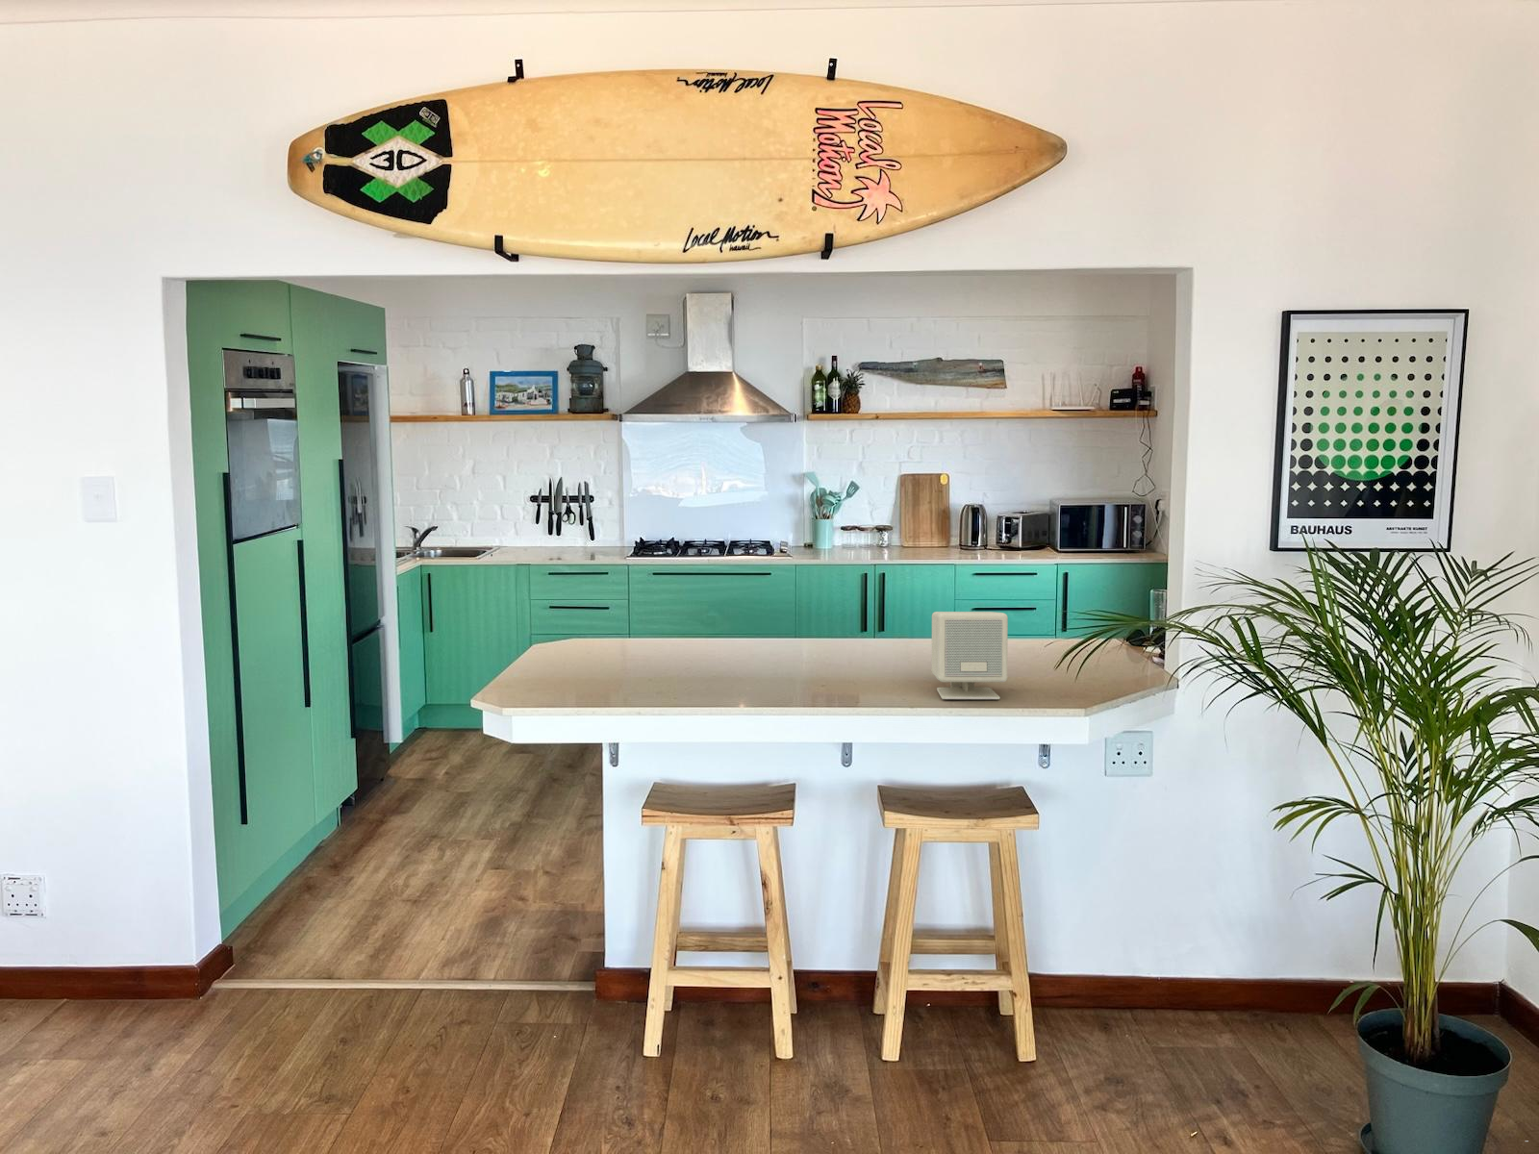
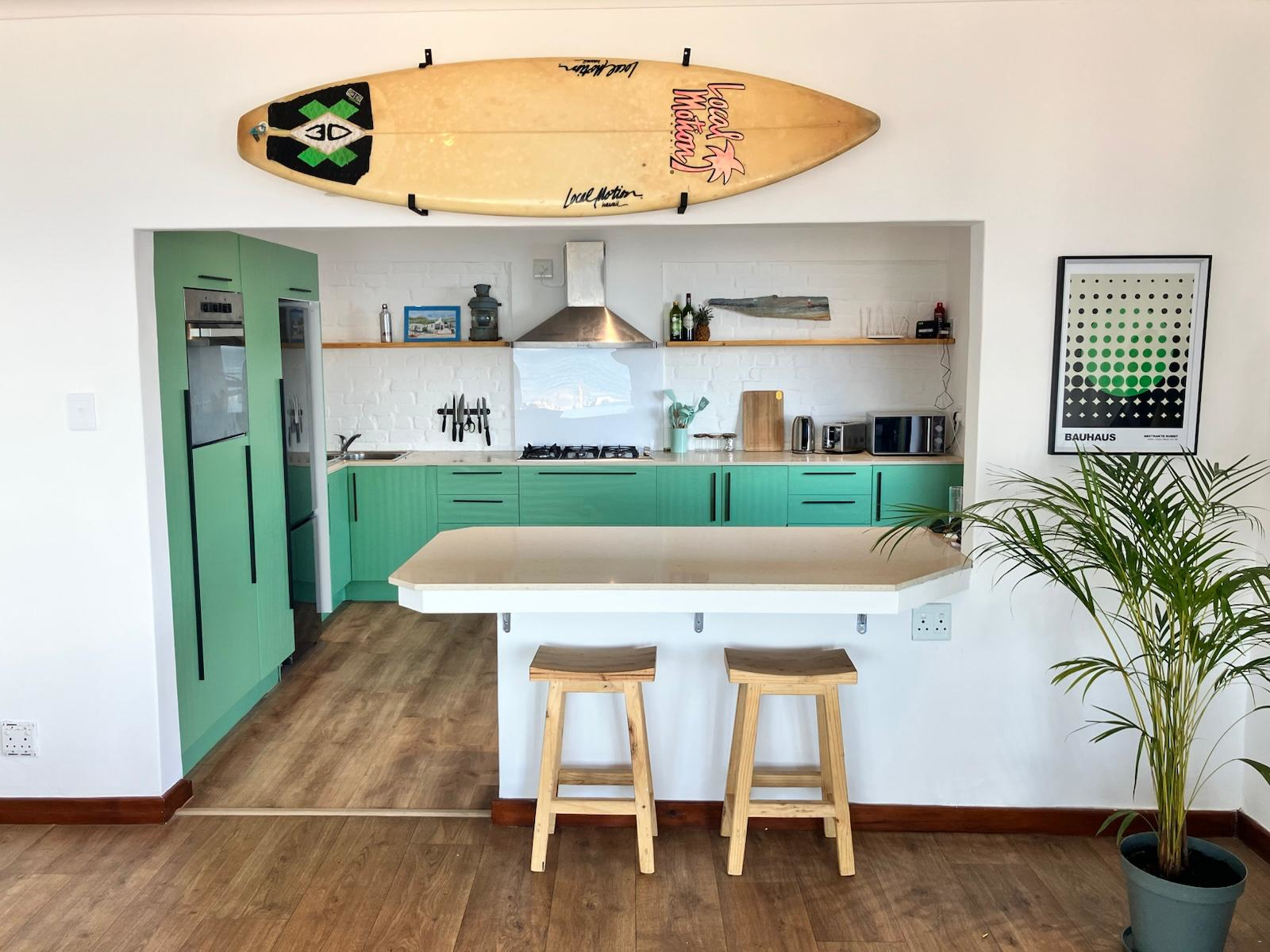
- speaker (968, 652)
